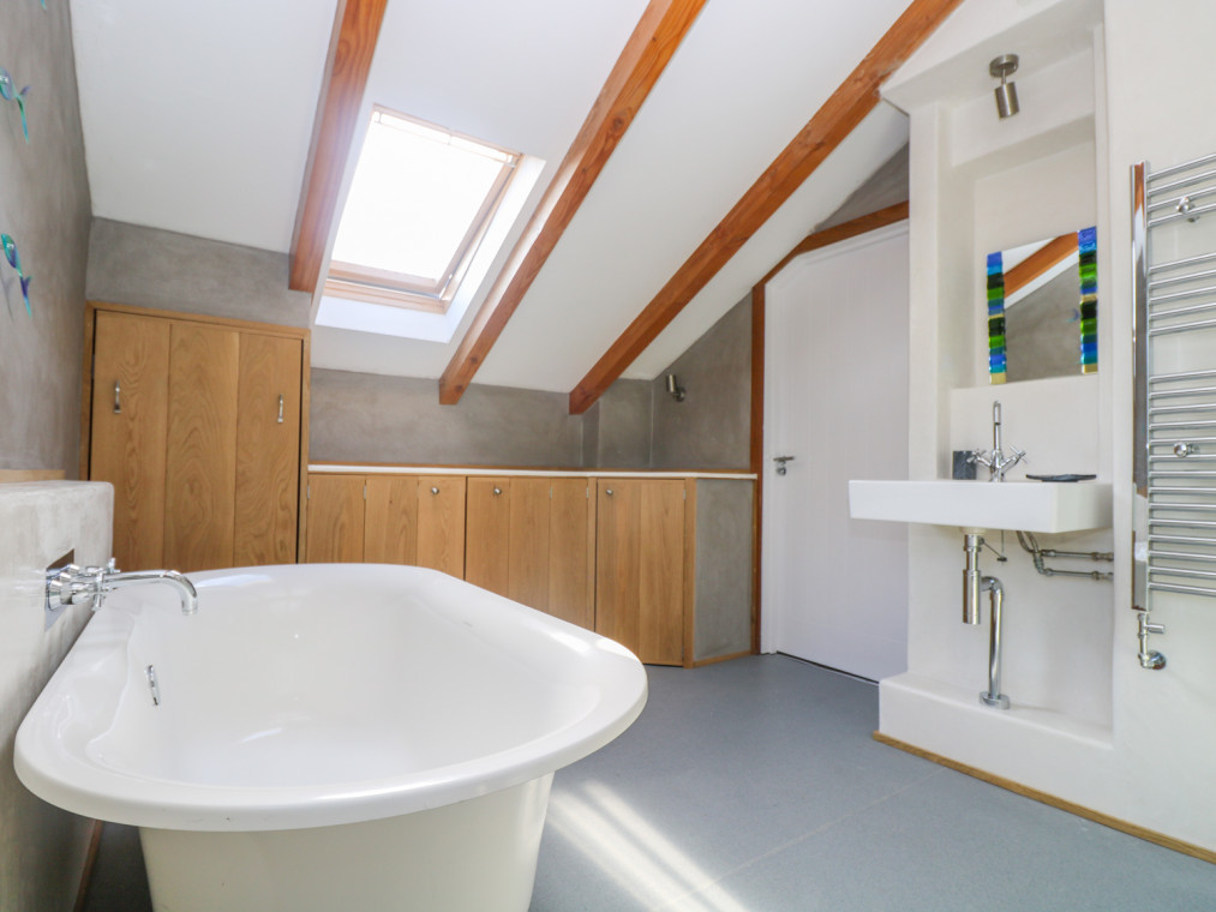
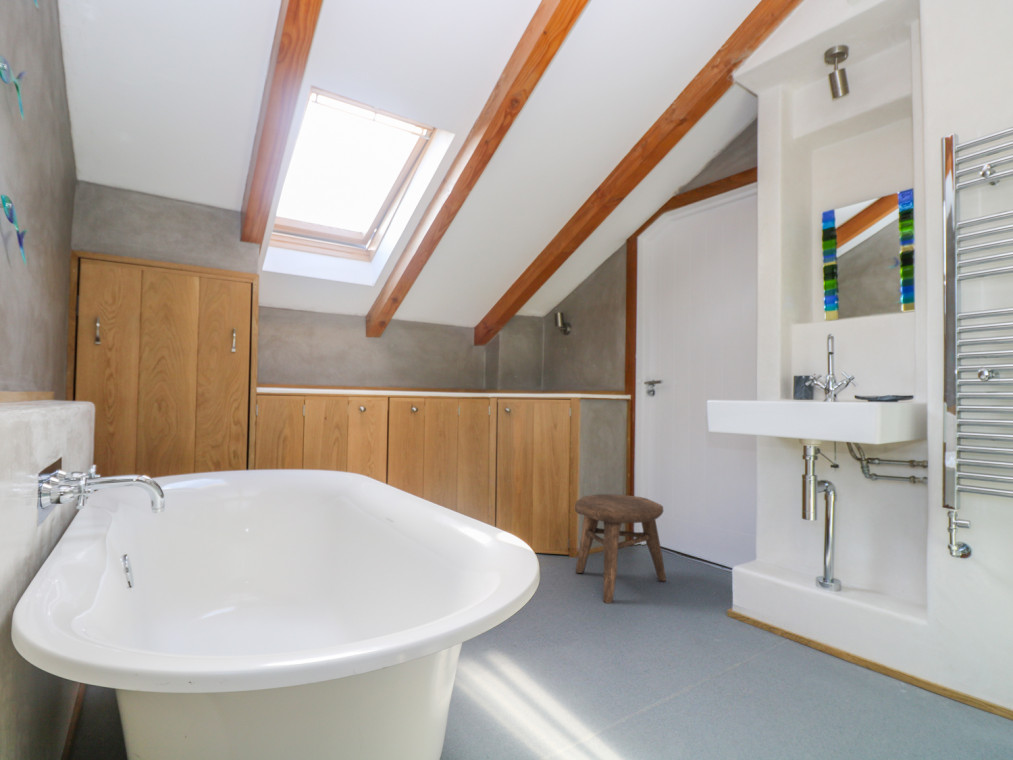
+ stool (614, 542)
